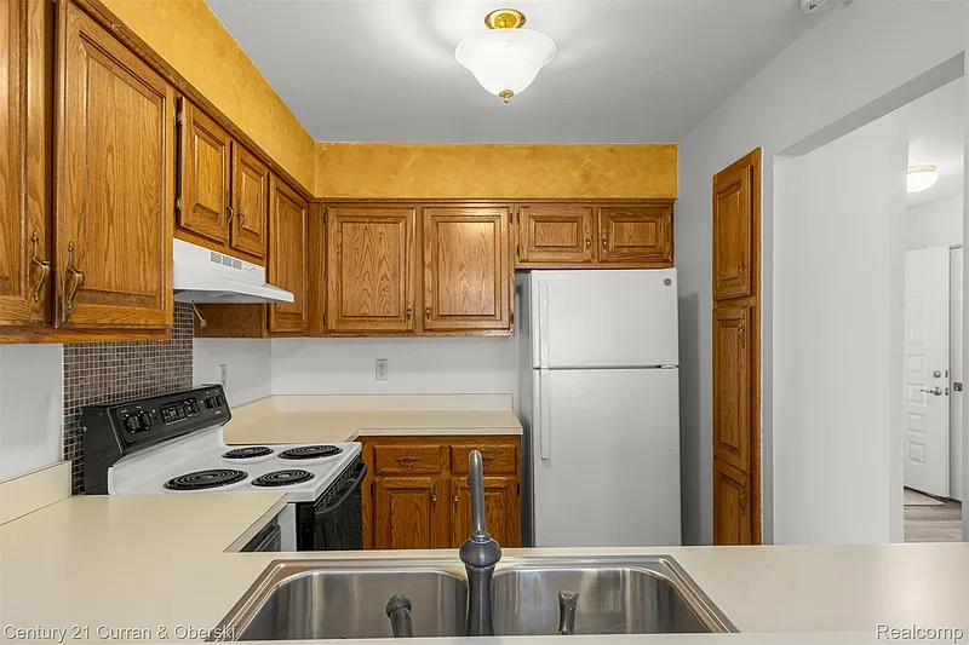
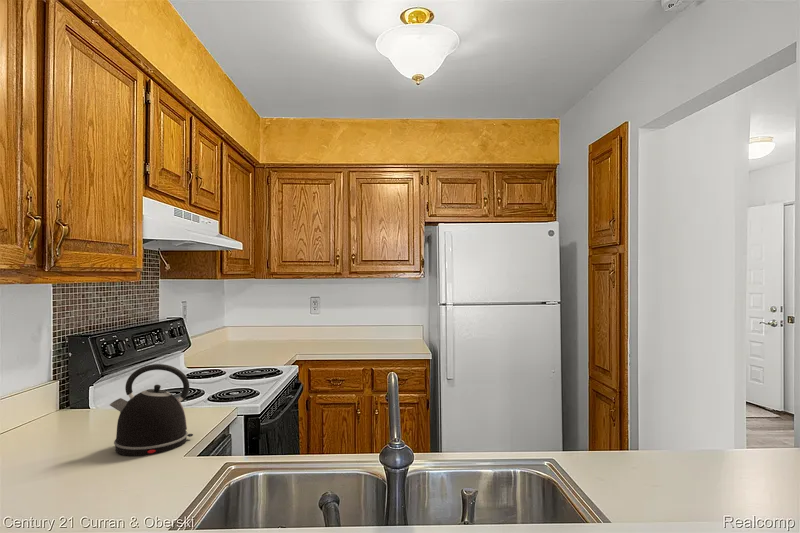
+ kettle (152, 404)
